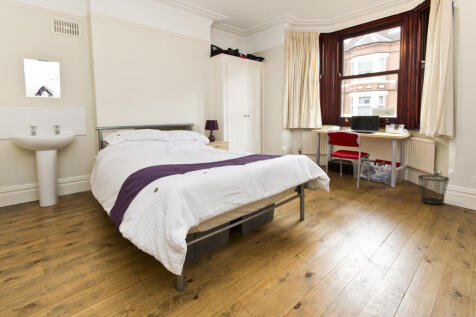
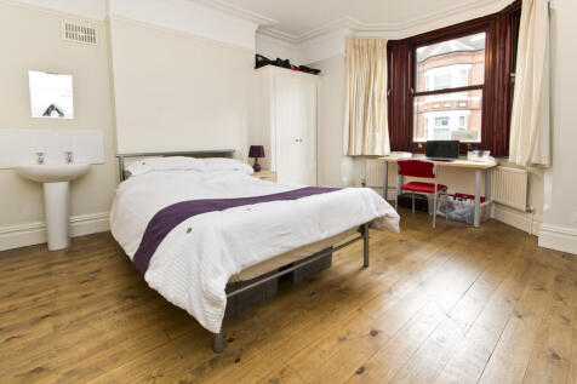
- wastebasket (432, 189)
